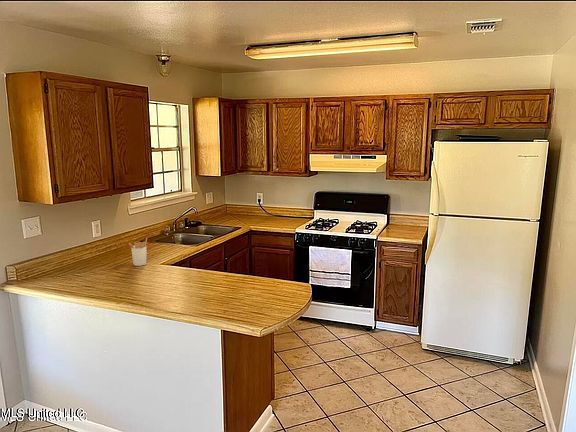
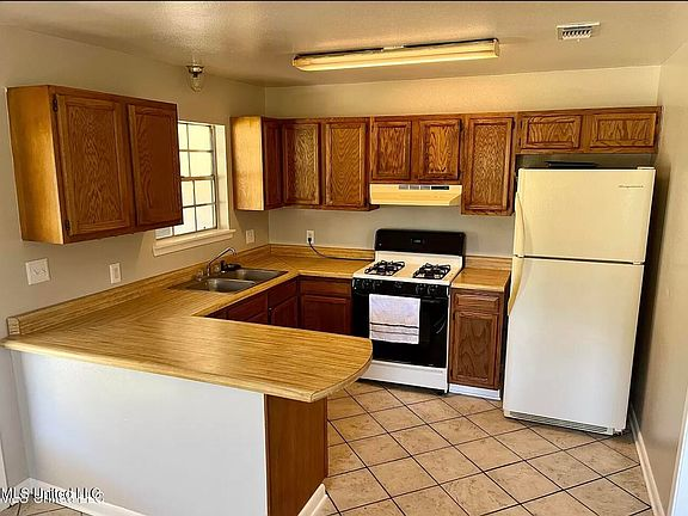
- utensil holder (139, 251)
